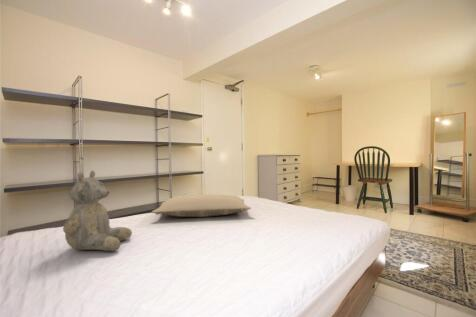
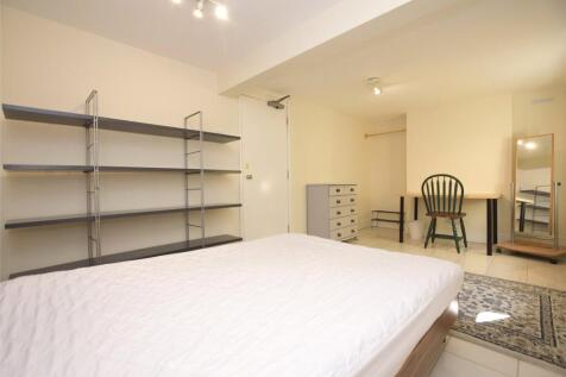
- pillow (203, 204)
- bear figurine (99, 208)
